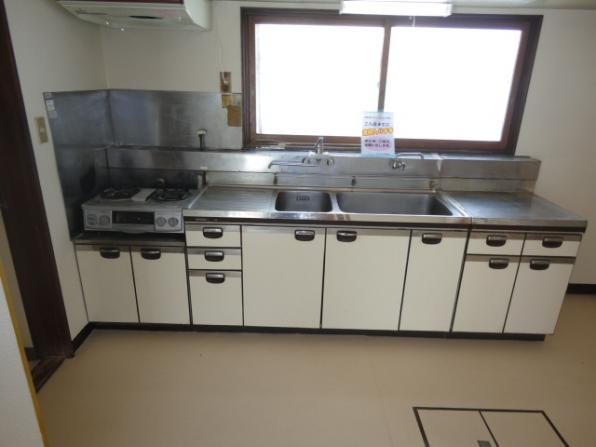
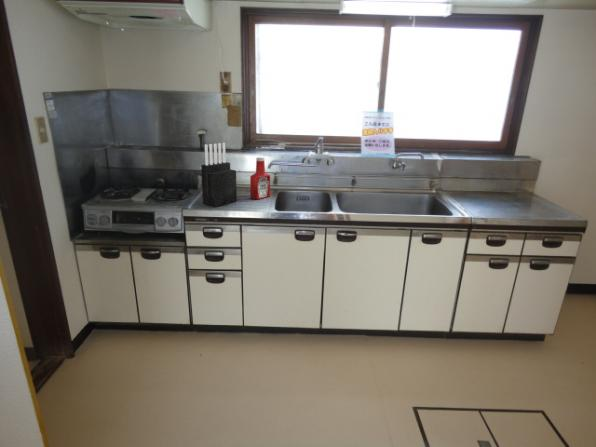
+ soap bottle (260, 177)
+ knife block (220, 174)
